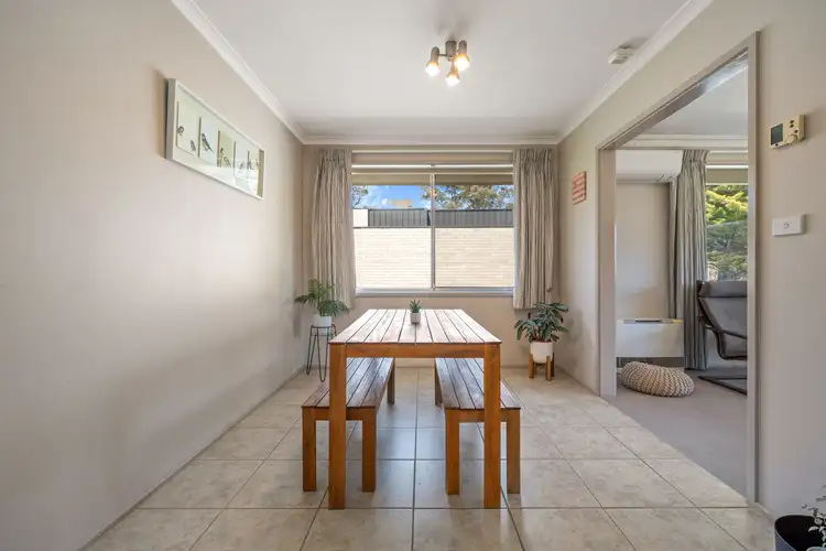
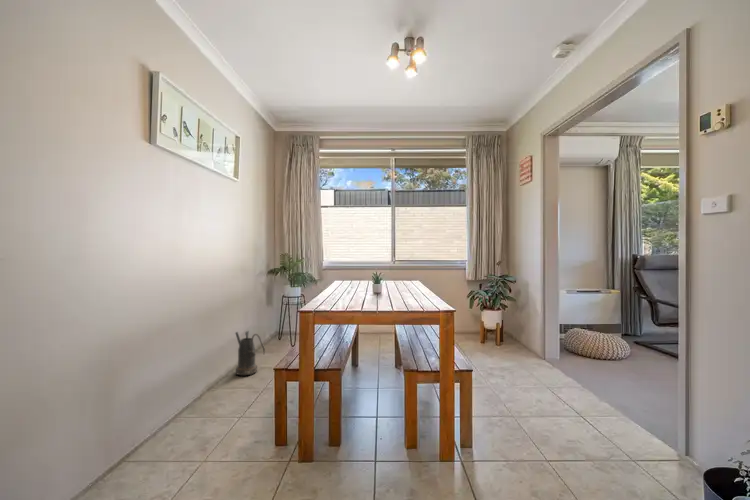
+ watering can (249, 352)
